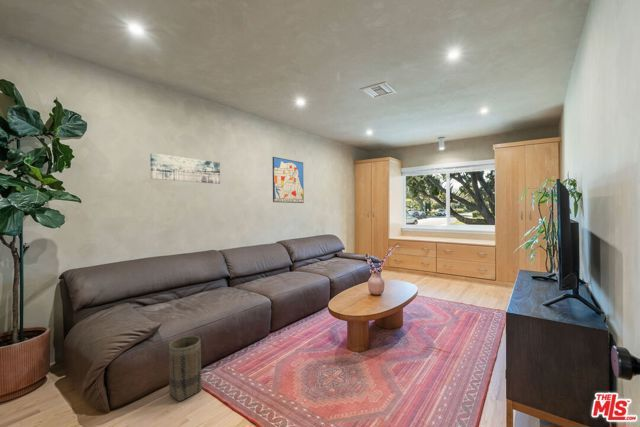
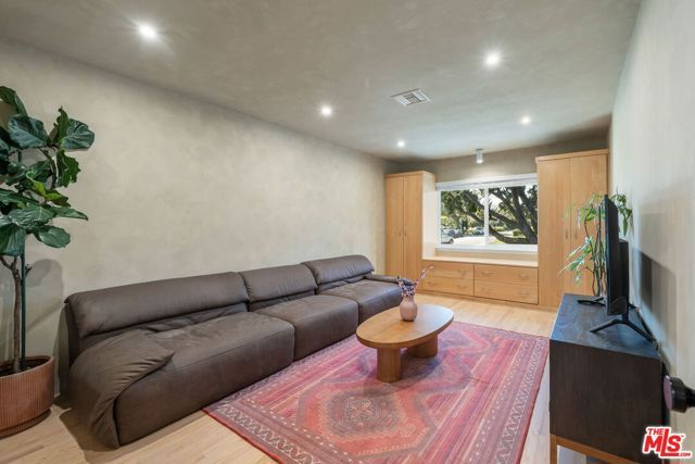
- wall art (188, 169)
- basket (185, 366)
- wall art (289, 181)
